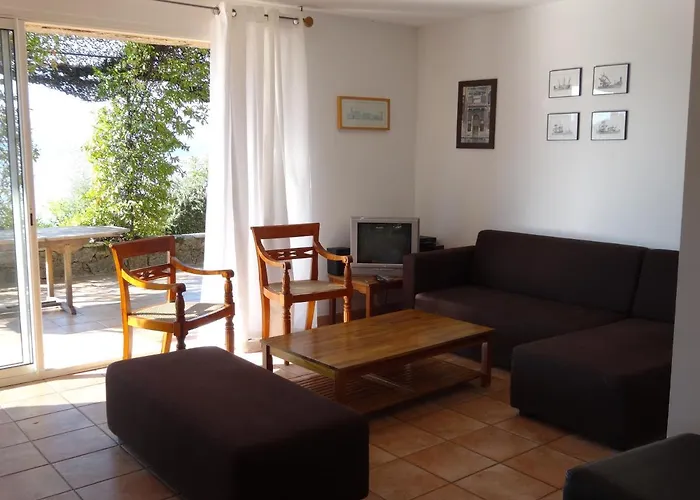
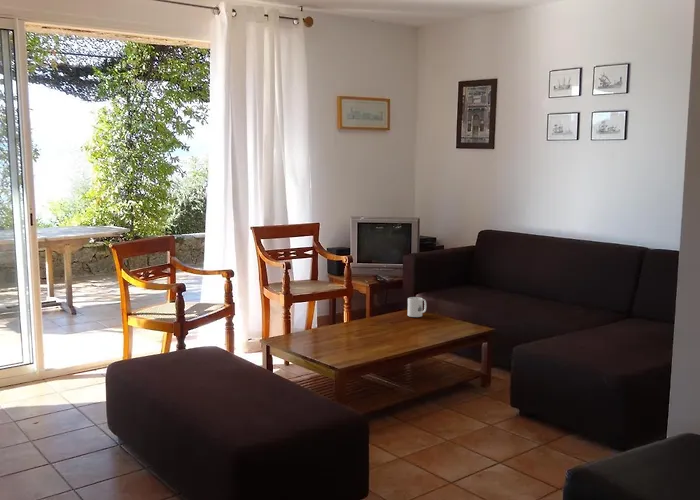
+ mug (417, 306)
